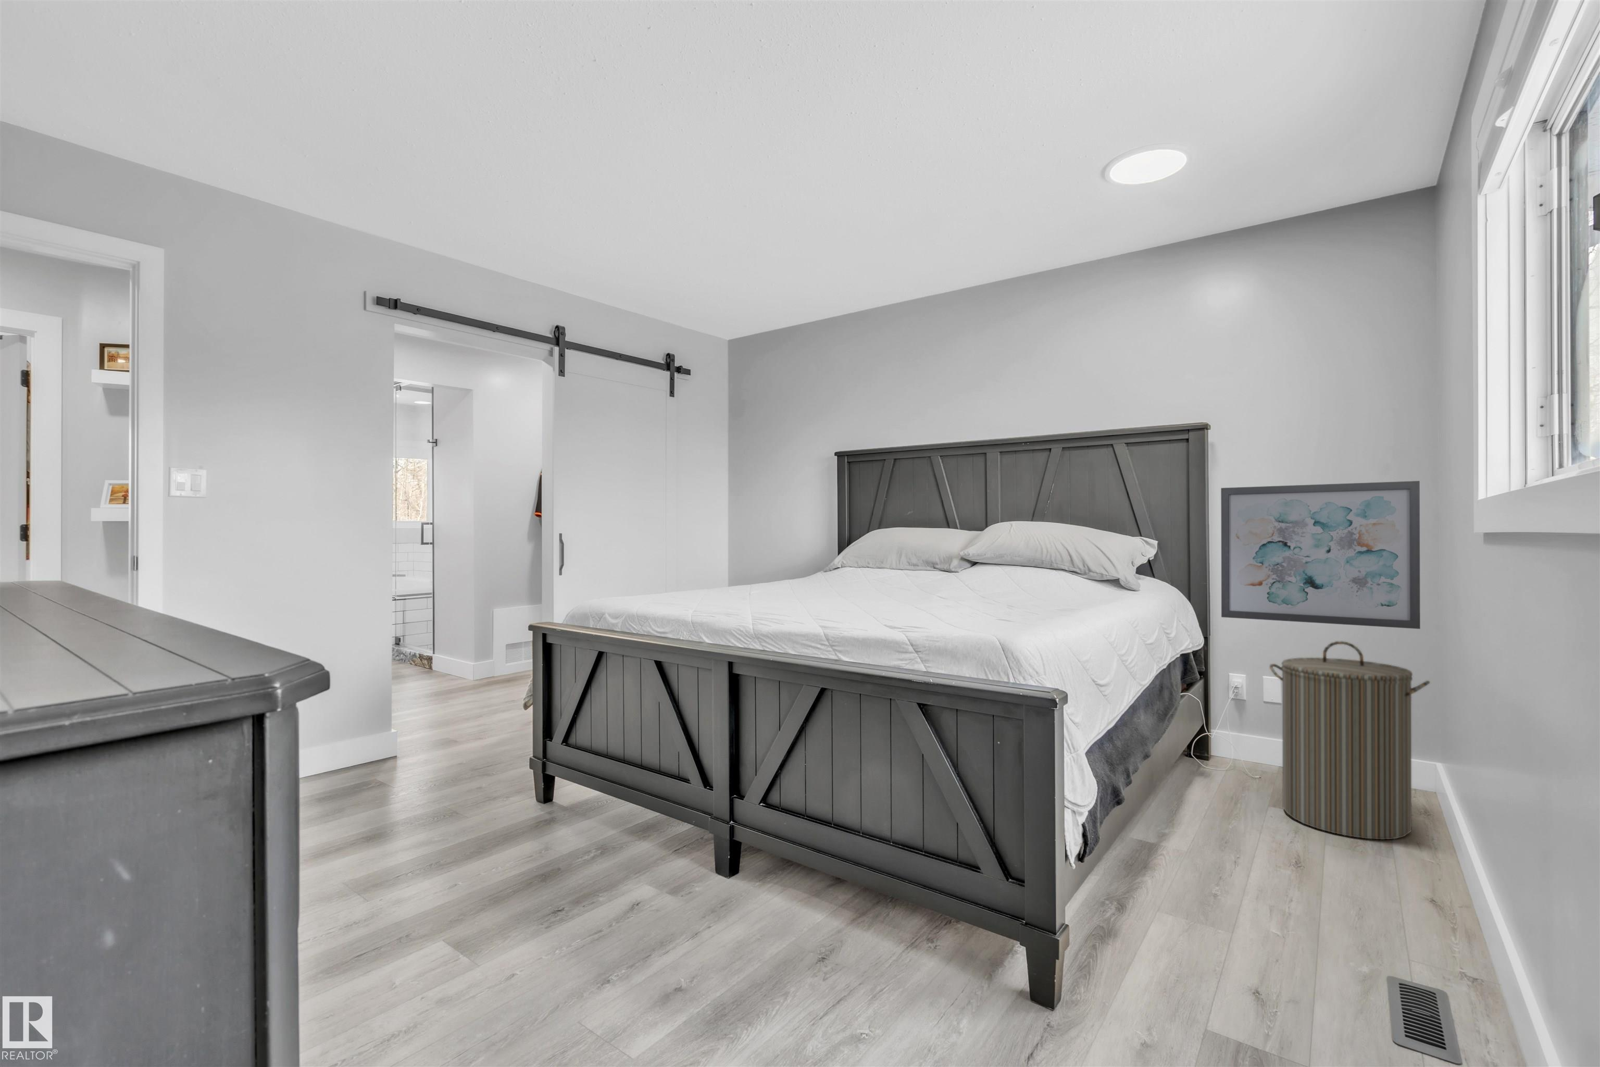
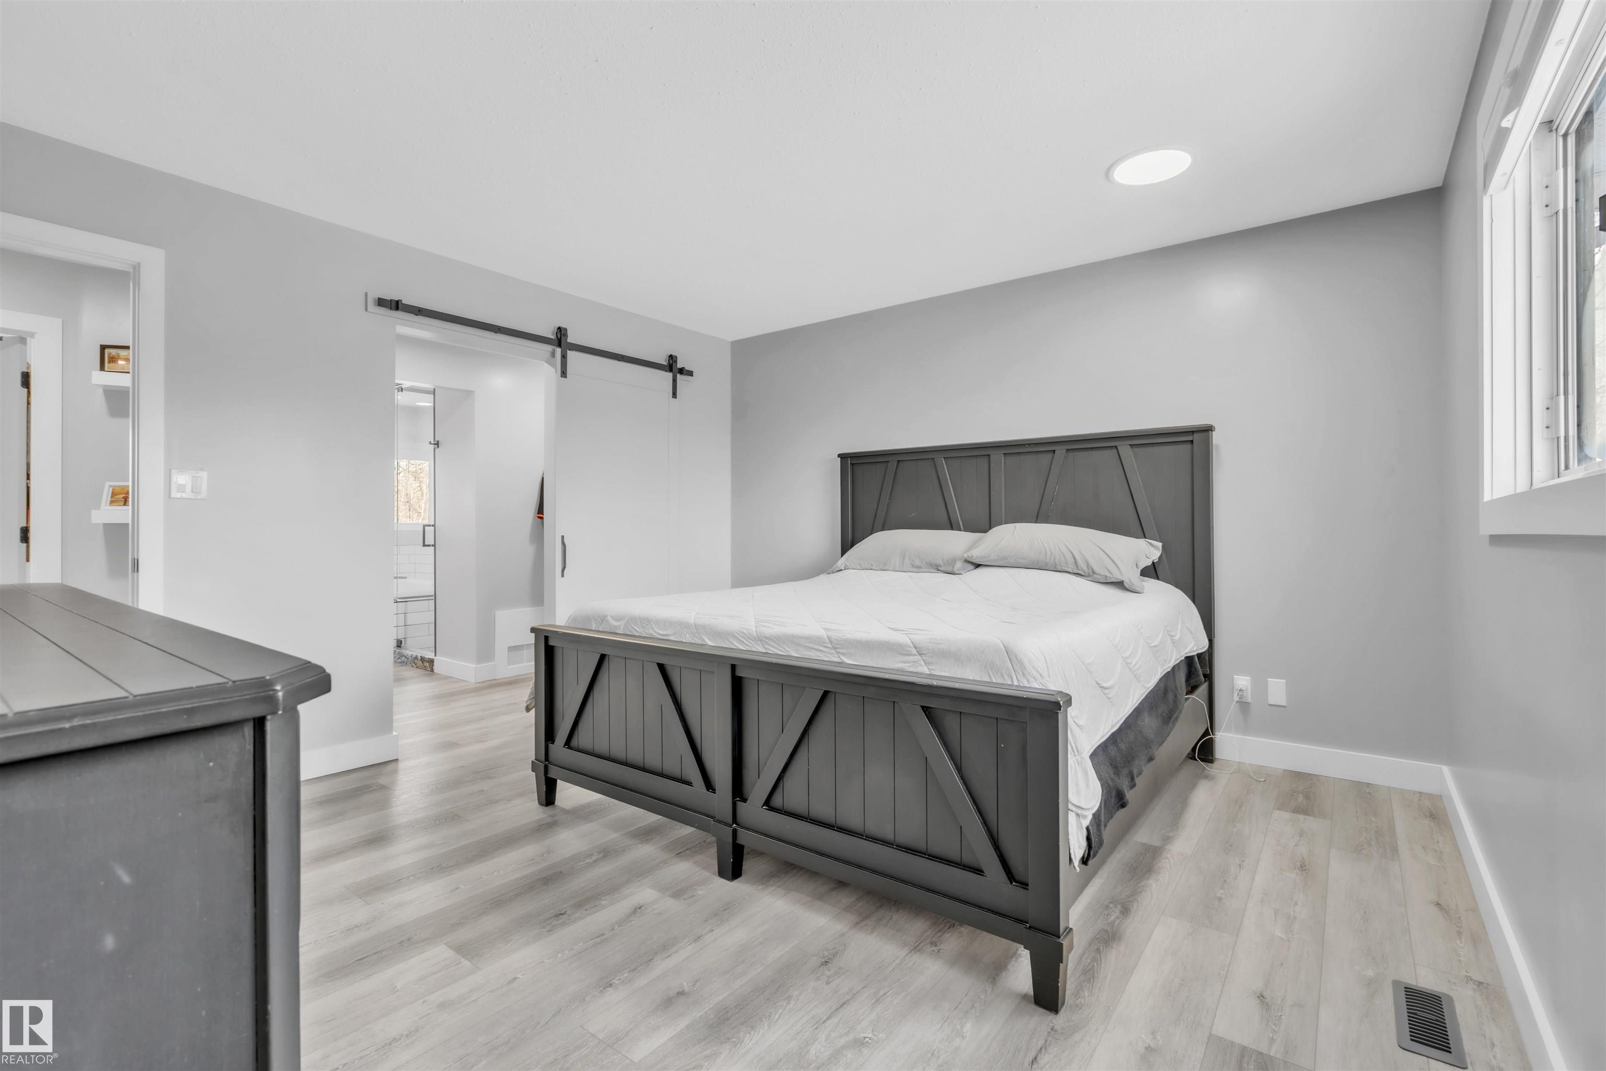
- laundry hamper (1344, 730)
- wall art (1313, 554)
